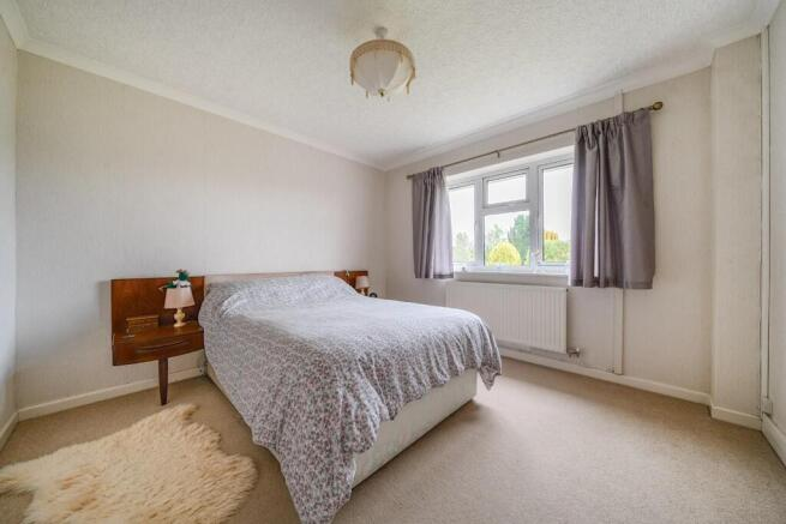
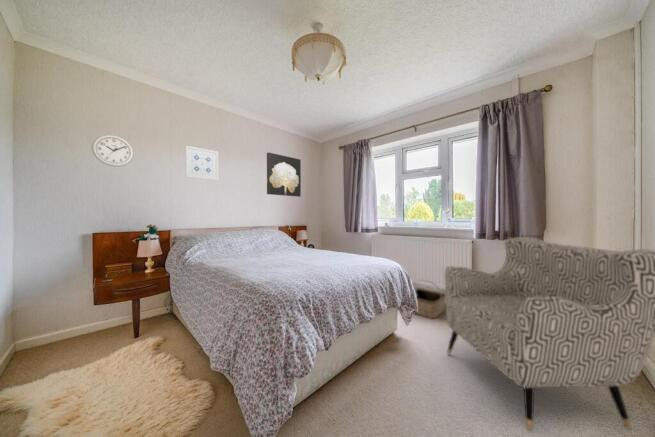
+ wall clock (113, 150)
+ wall art (284, 175)
+ basket (425, 295)
+ wall art (202, 163)
+ armchair (533, 313)
